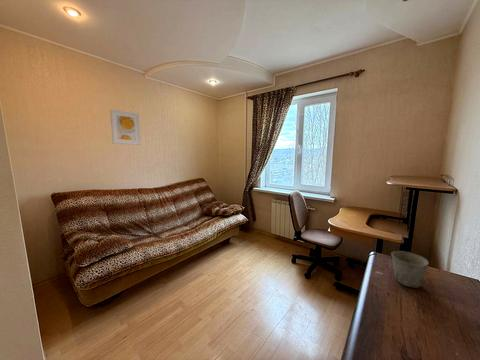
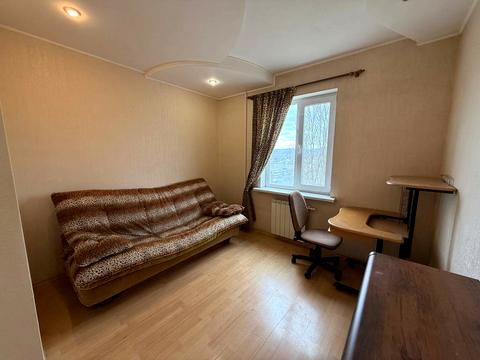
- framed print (126, 128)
- mug (408, 268)
